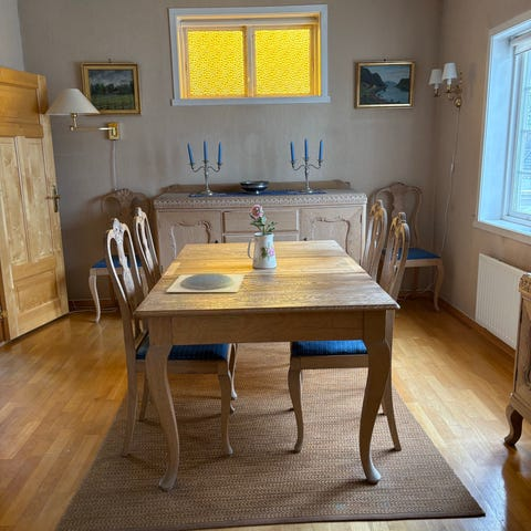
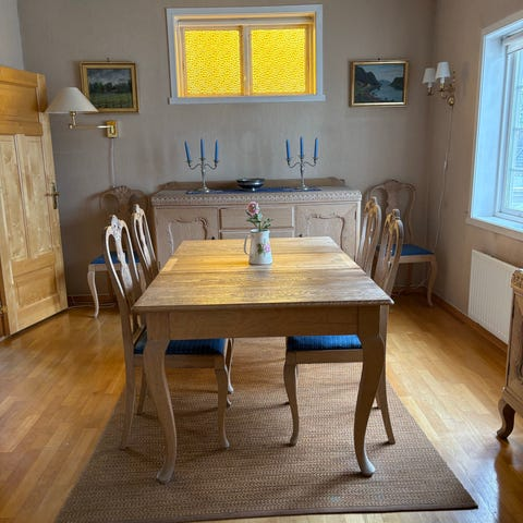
- plate (207, 279)
